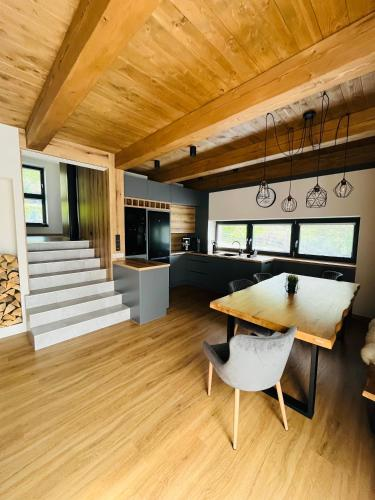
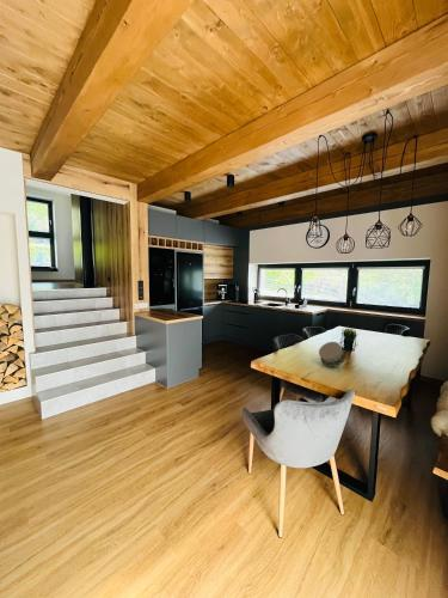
+ drum (332, 353)
